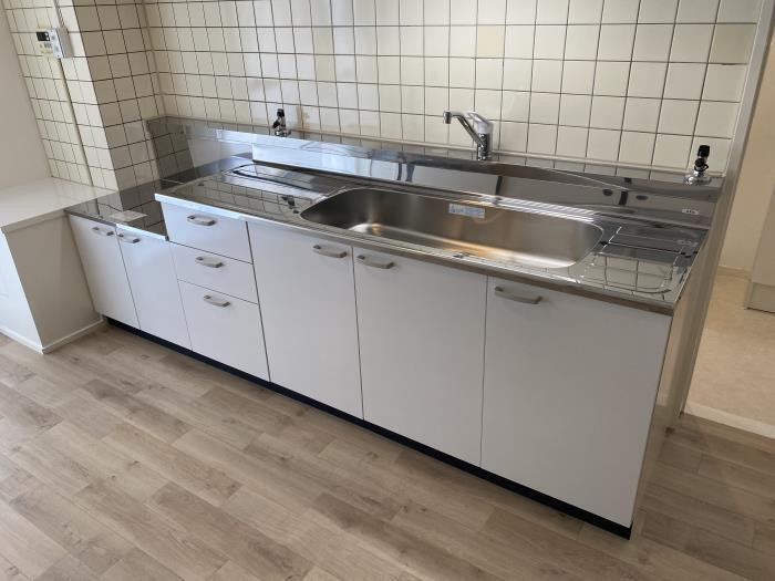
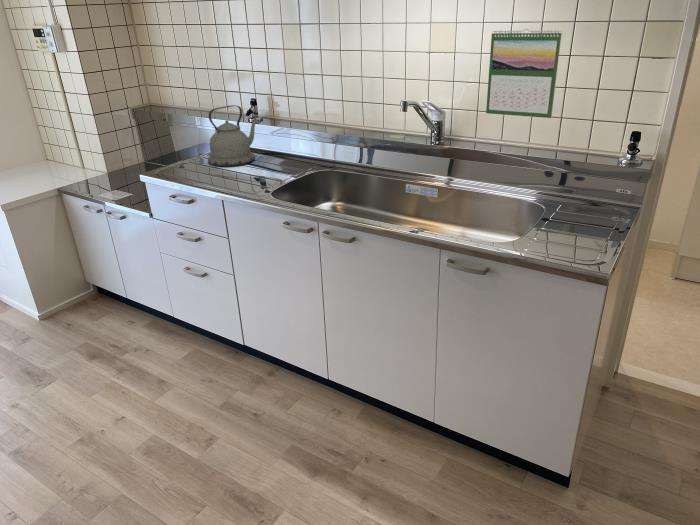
+ kettle (230, 133)
+ calendar (521, 73)
